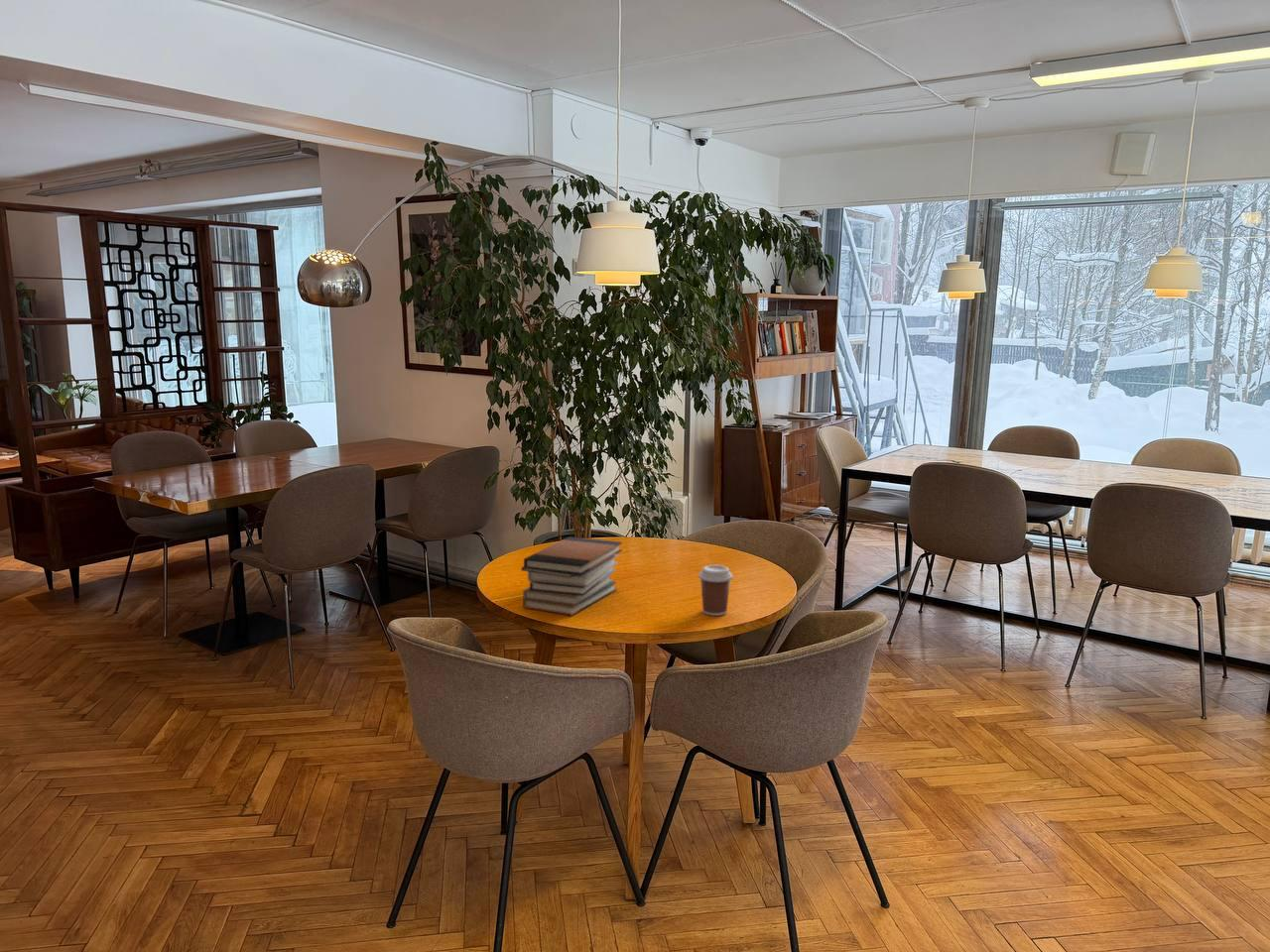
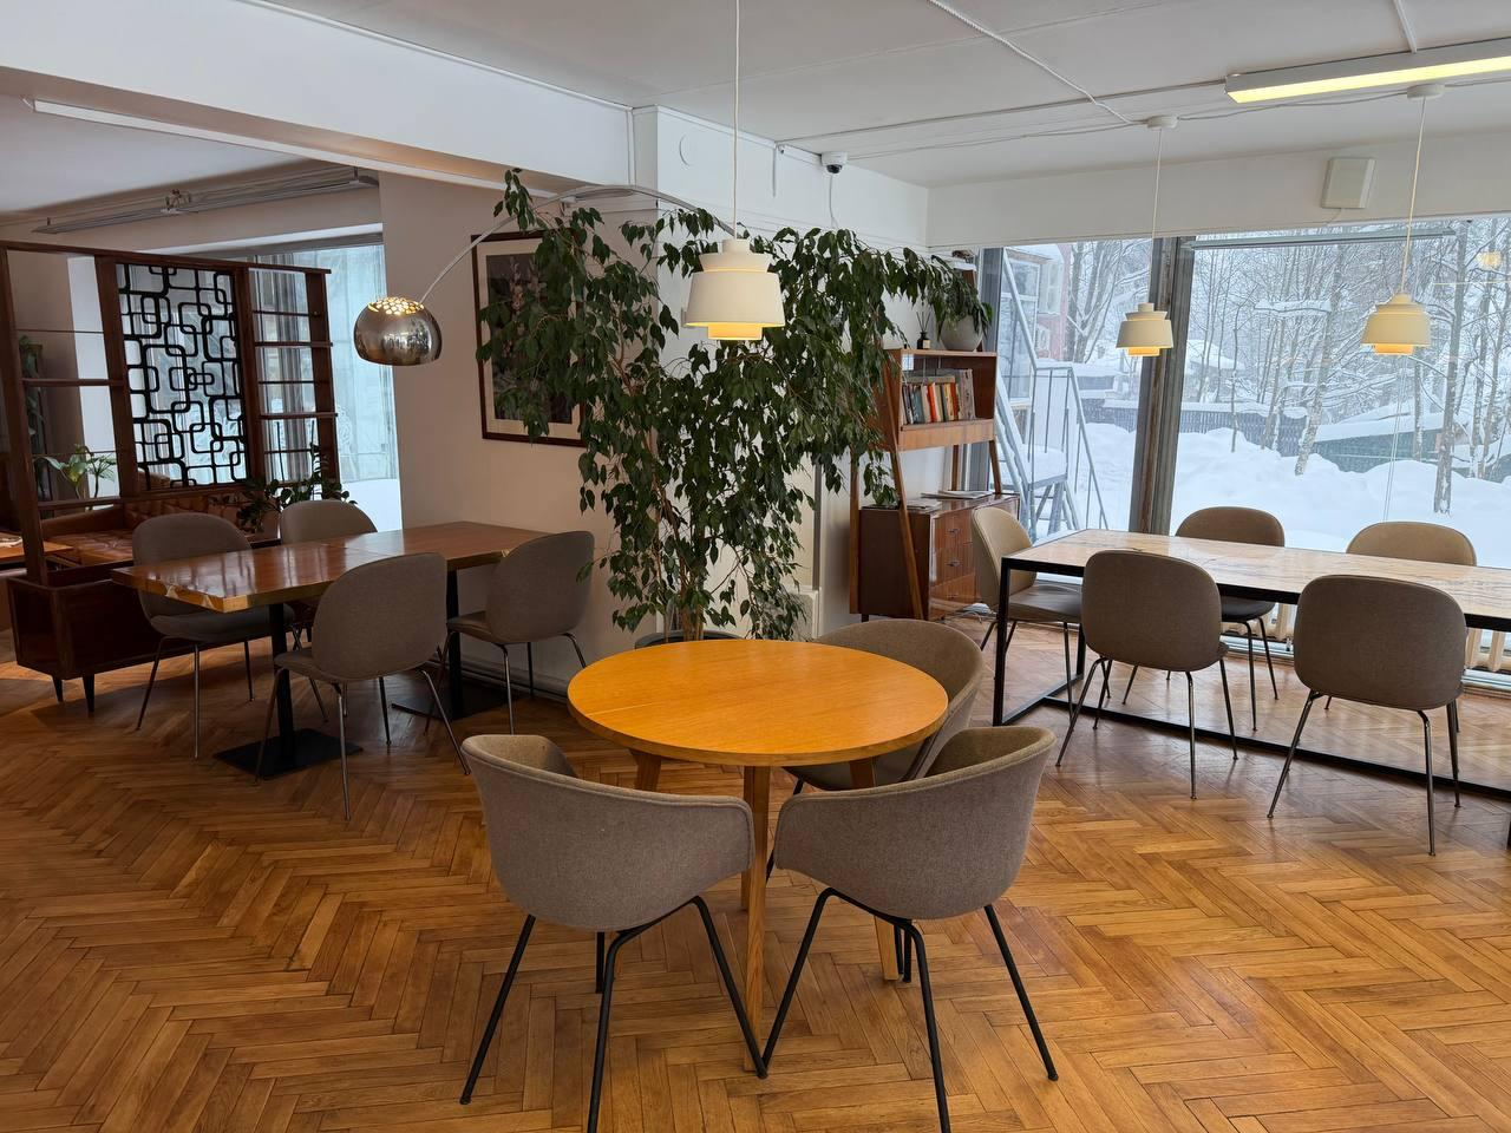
- coffee cup (714, 590)
- book stack (573, 573)
